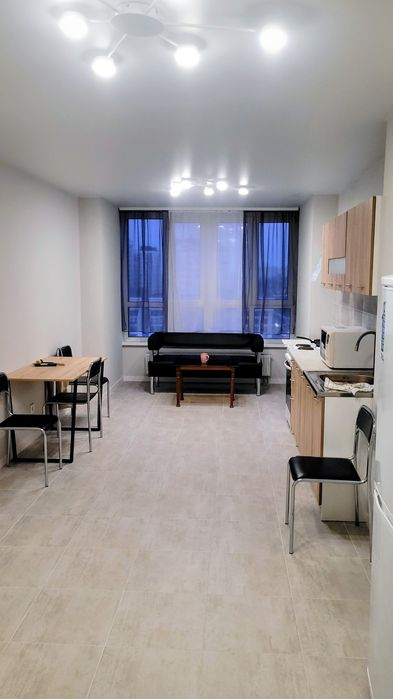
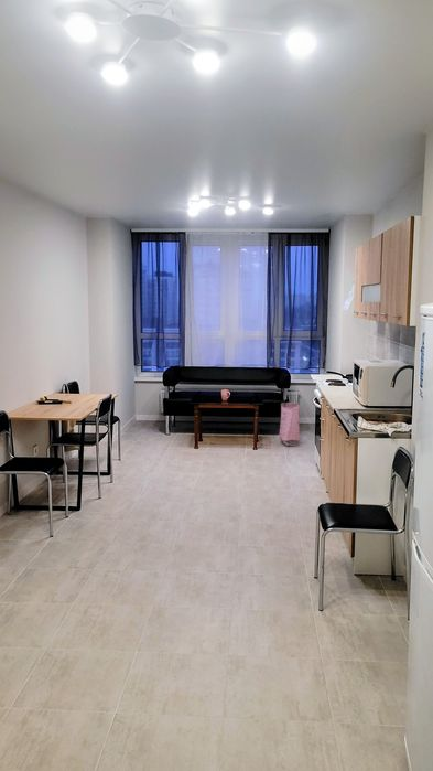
+ bag (289, 424)
